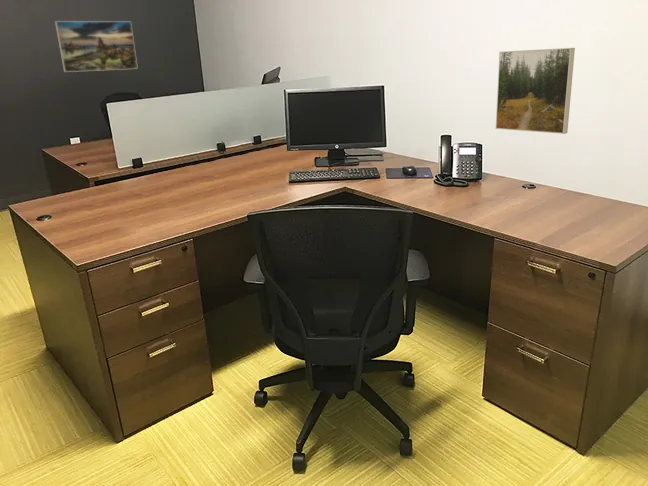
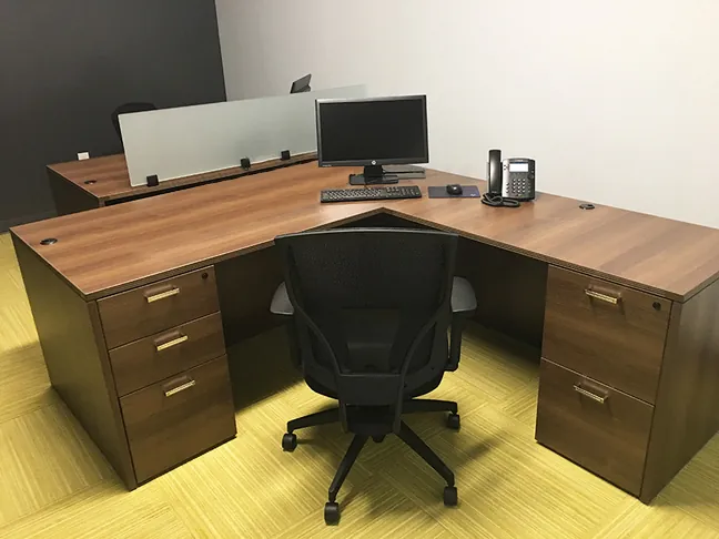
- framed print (98, 46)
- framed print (532, 91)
